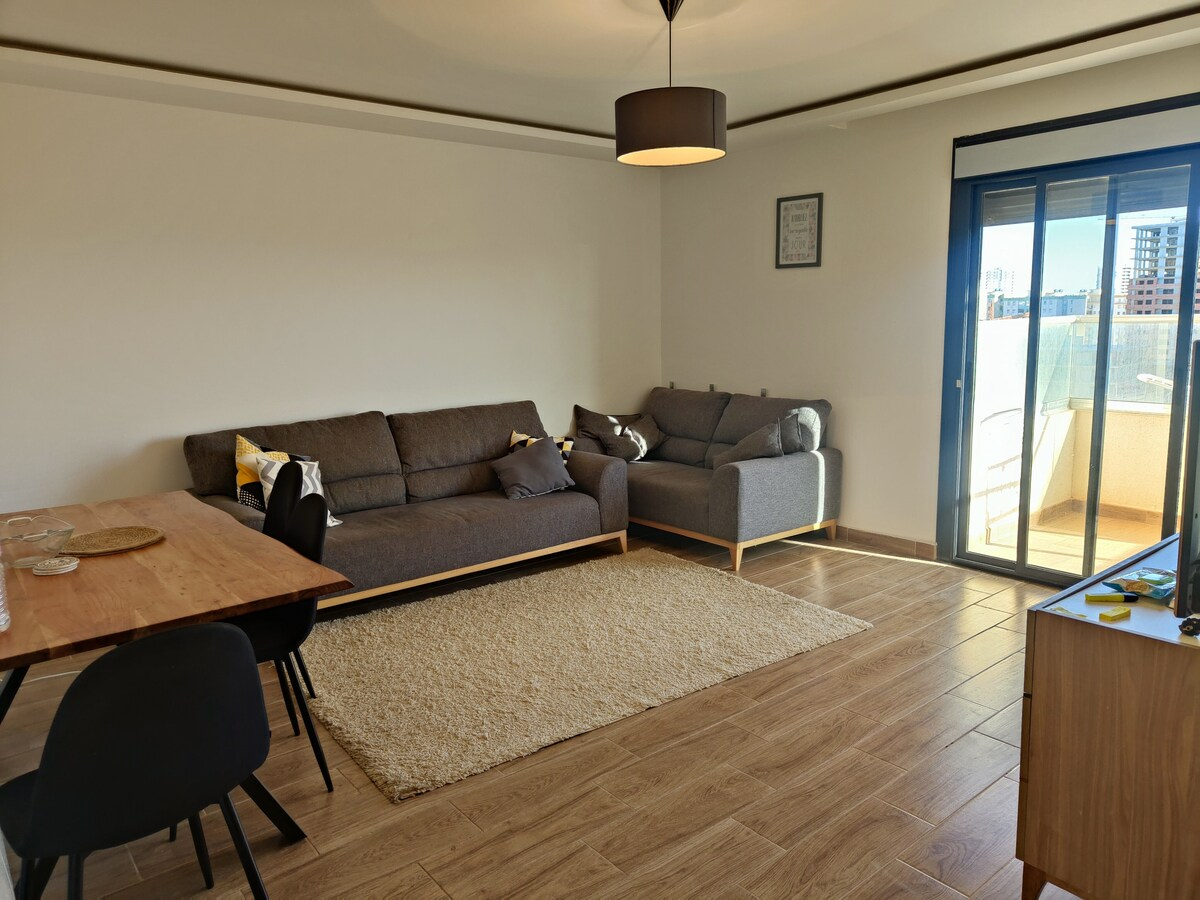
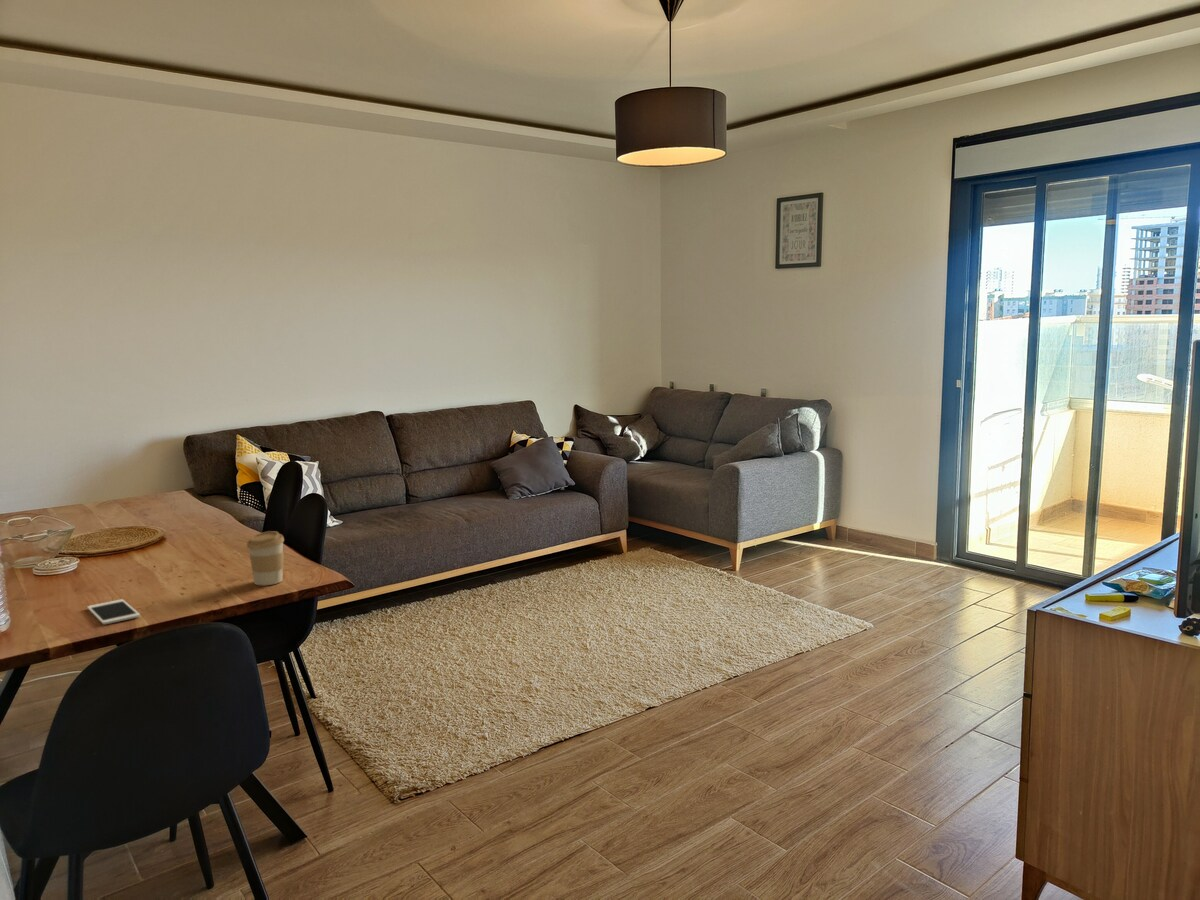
+ cell phone (113, 611)
+ coffee cup (266, 557)
